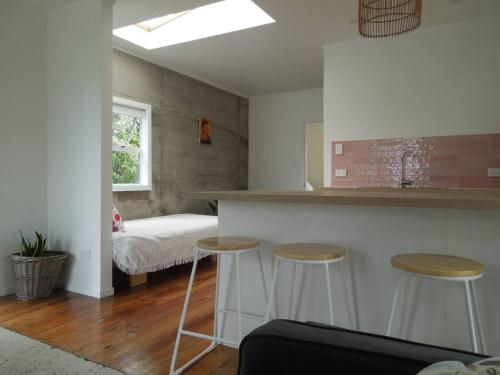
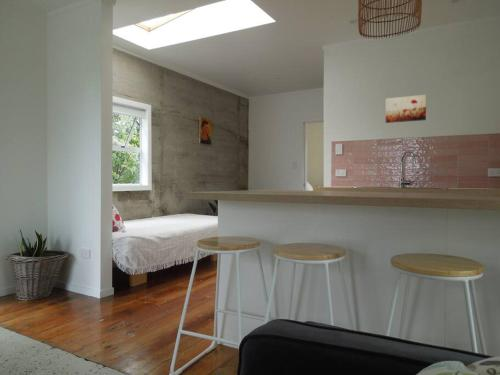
+ wall art (405, 109)
